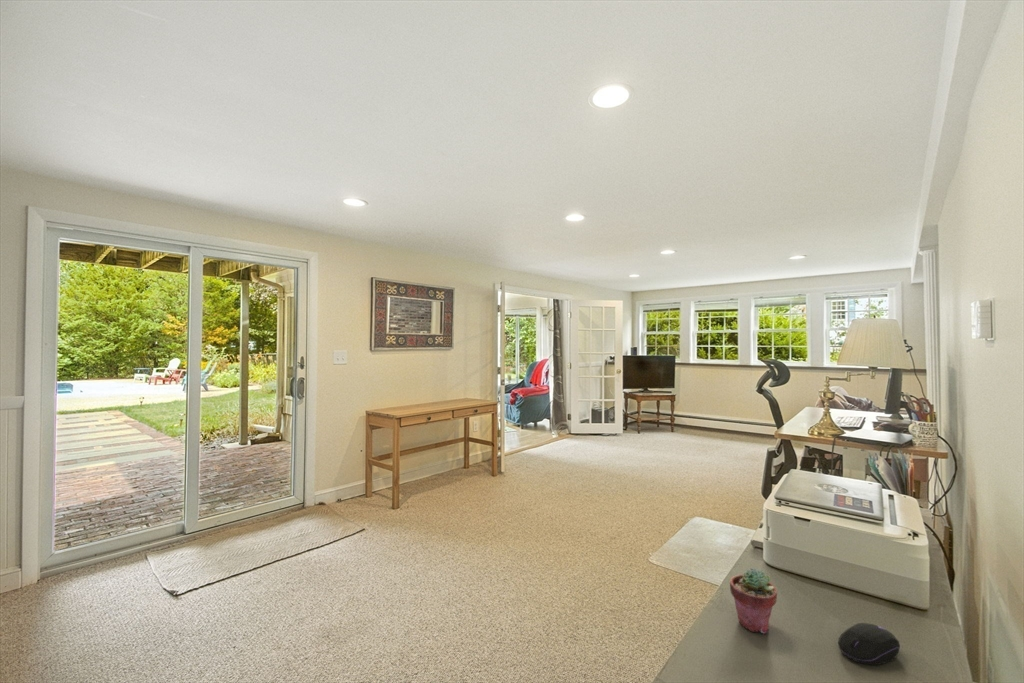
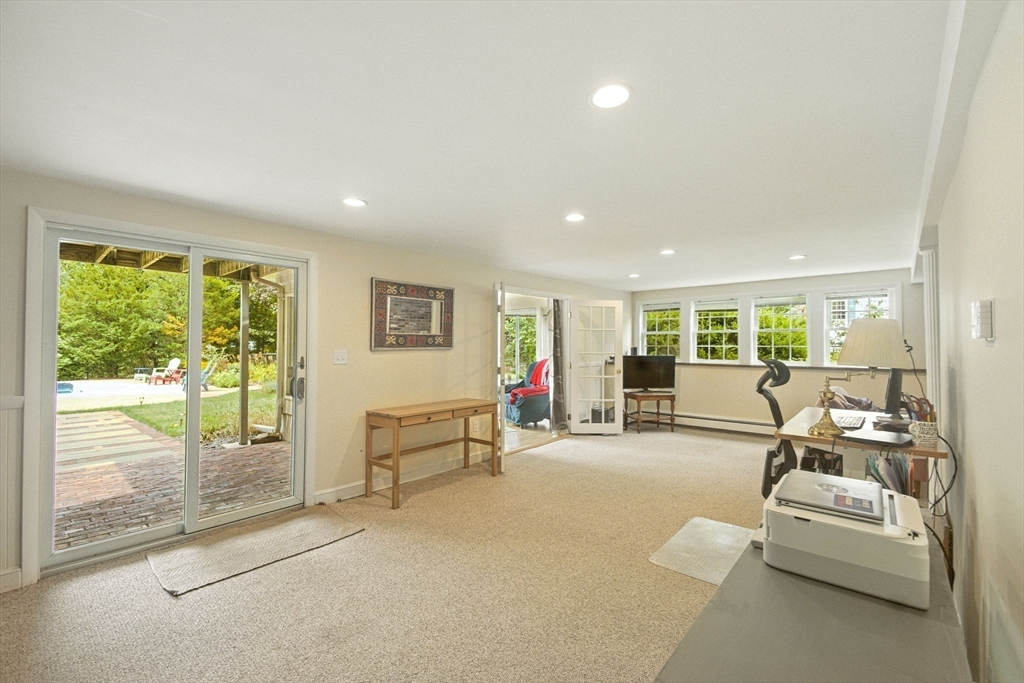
- computer mouse (868, 640)
- potted succulent (753, 596)
